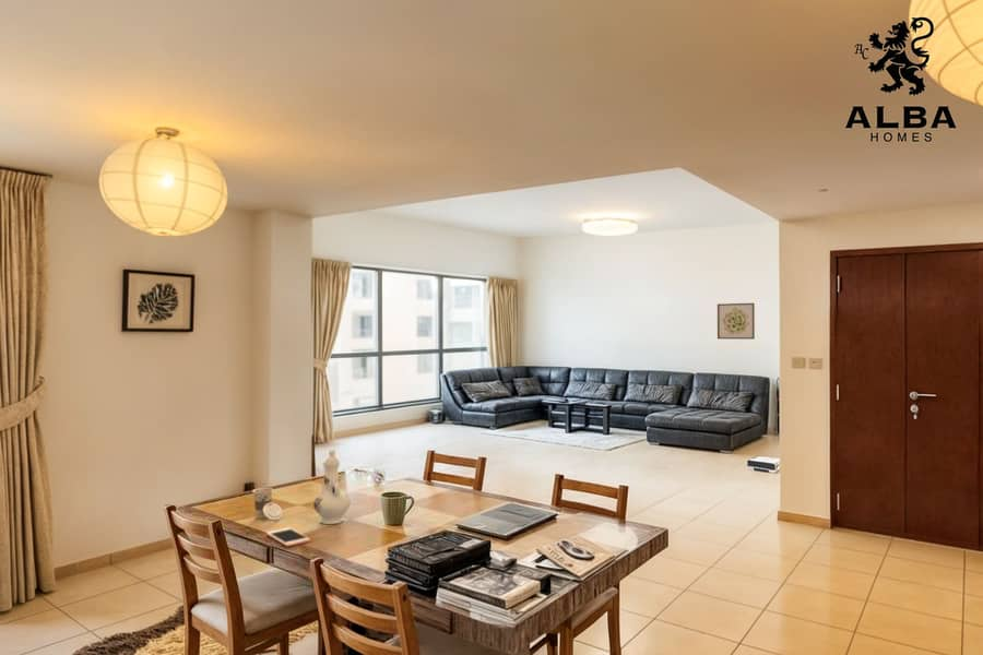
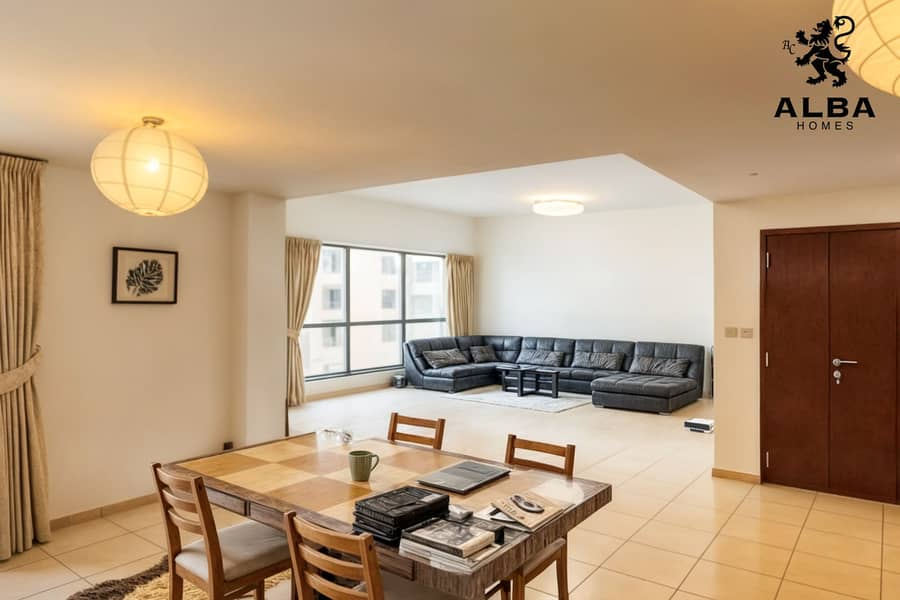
- cell phone (287, 536)
- cup (267, 503)
- wall art (735, 321)
- chinaware (330, 484)
